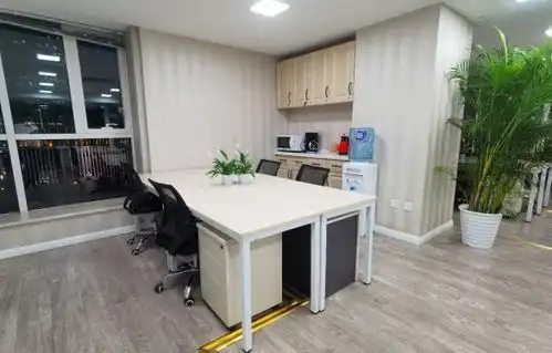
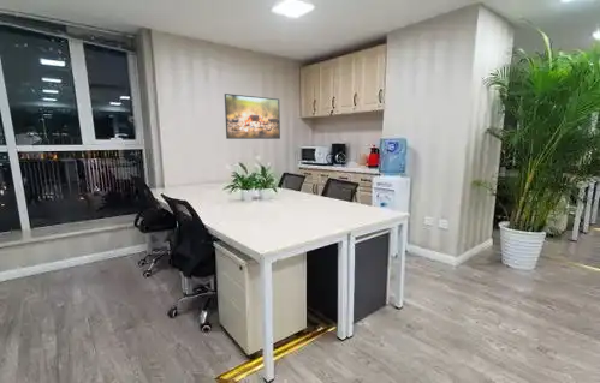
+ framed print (254, 118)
